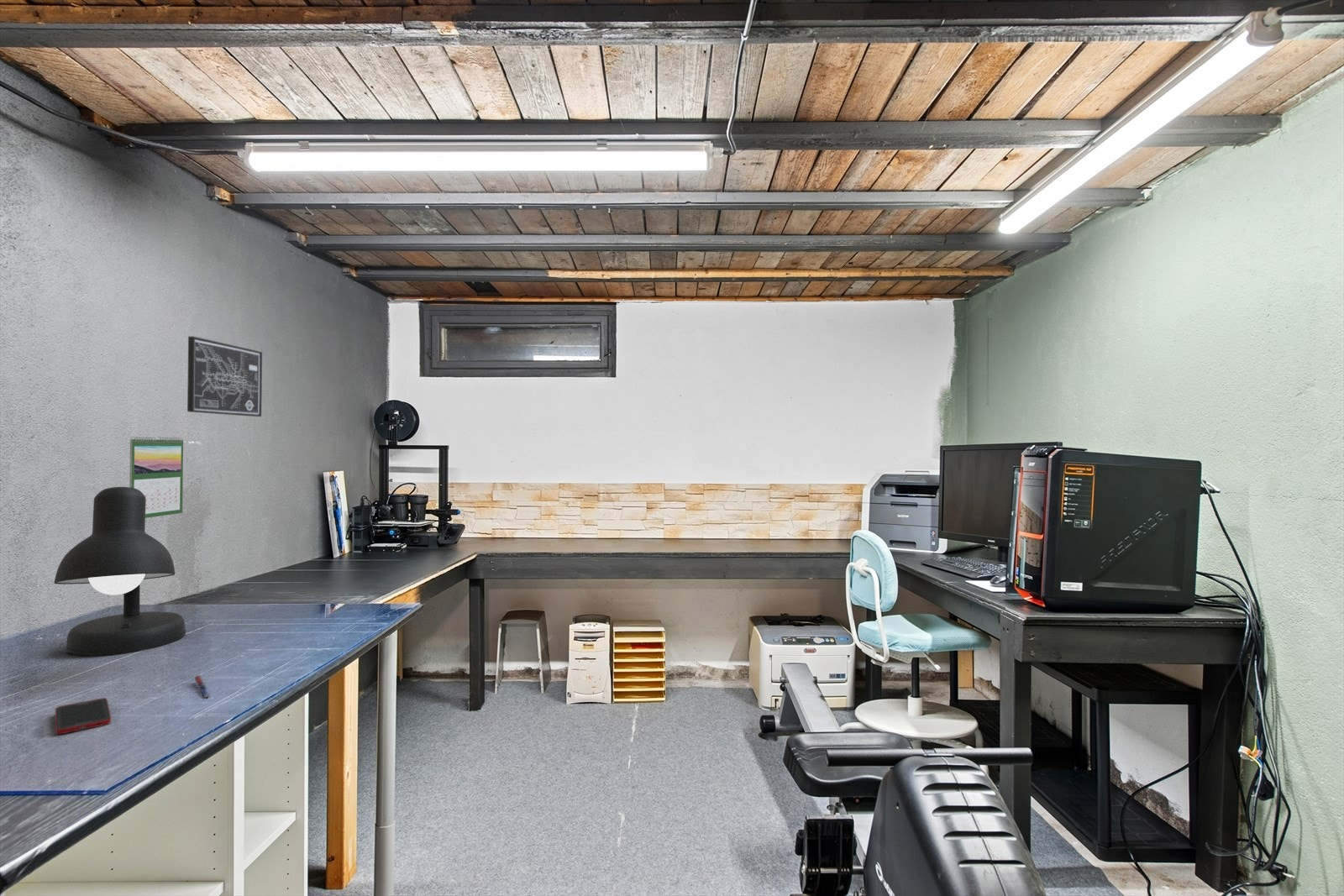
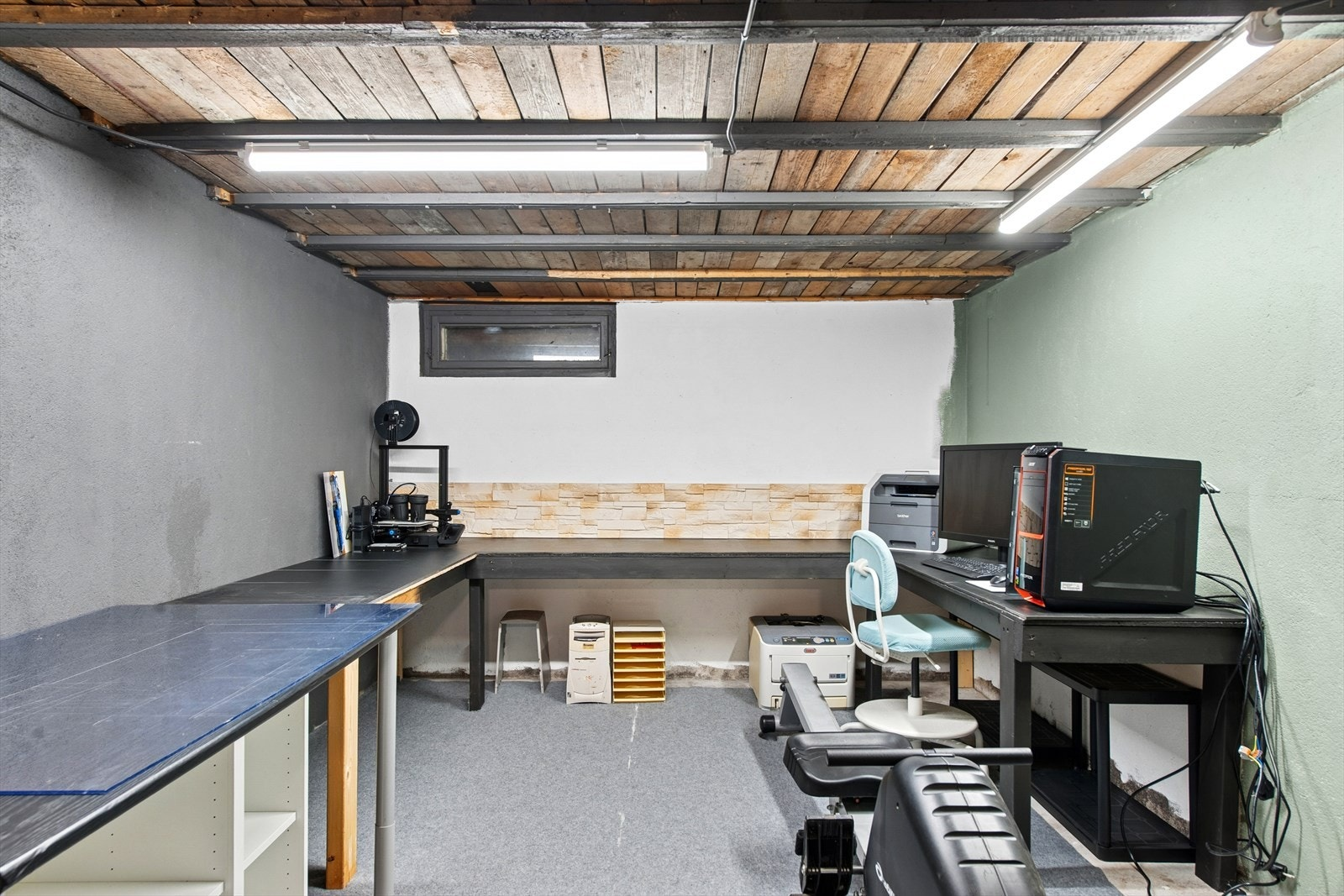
- cell phone (82, 715)
- pen (202, 686)
- wall art (228, 380)
- calendar (157, 475)
- desk lamp (123, 569)
